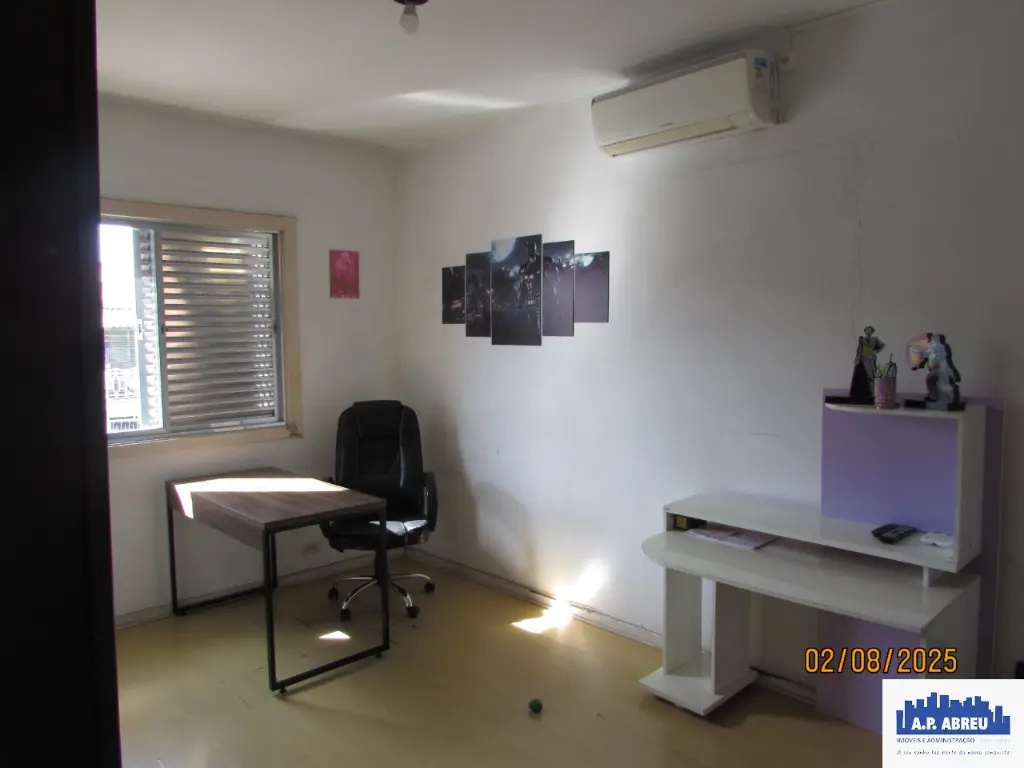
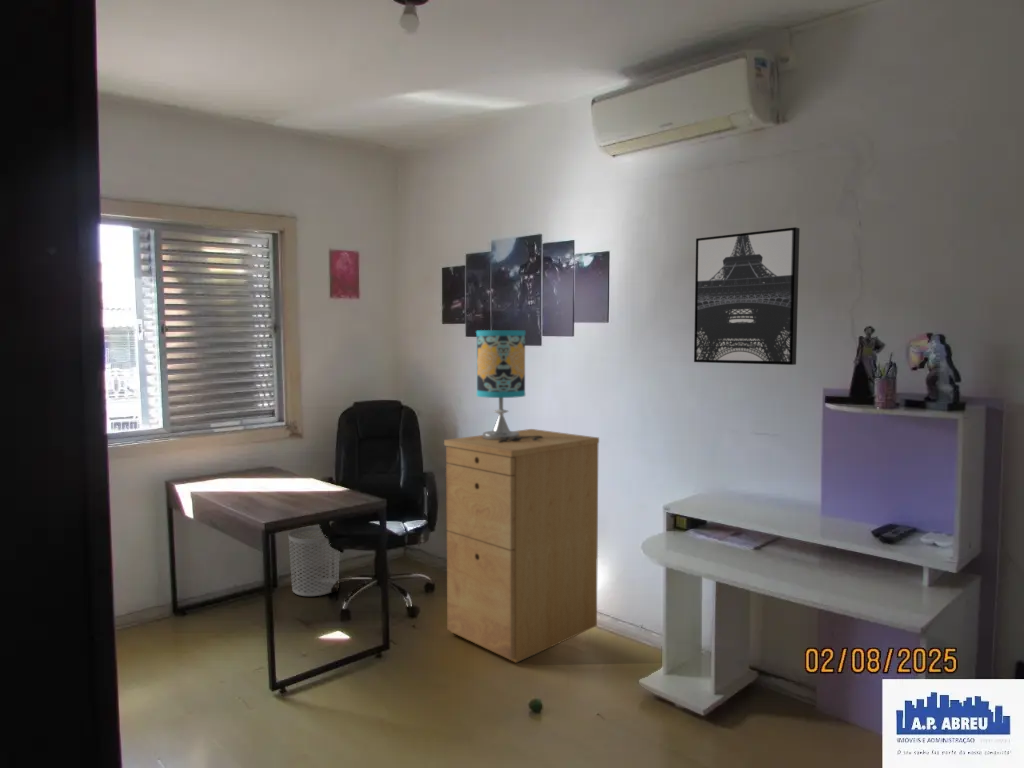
+ waste bin (314, 560)
+ filing cabinet (522, 535)
+ wall art (743, 298)
+ table lamp (510, 384)
